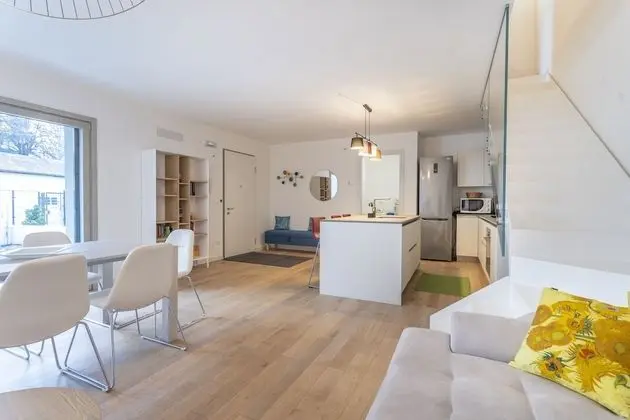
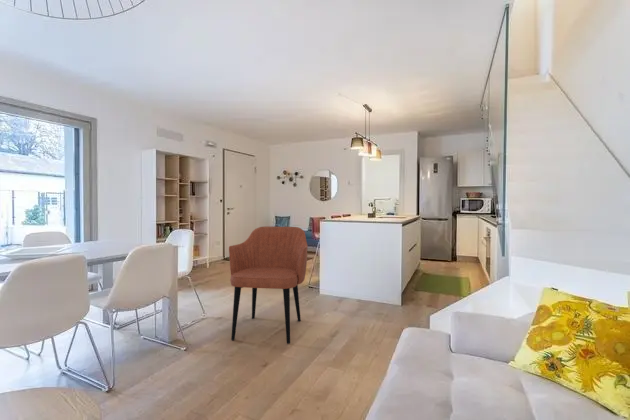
+ armchair (270, 278)
